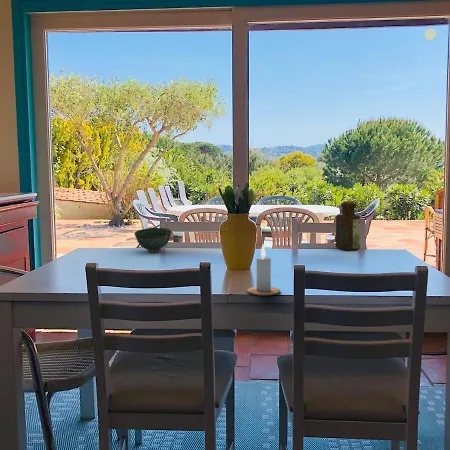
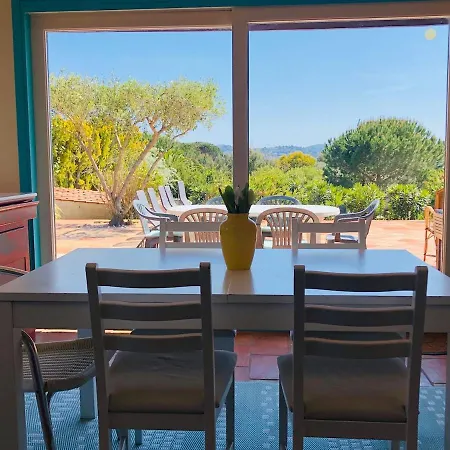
- candle (263, 267)
- bottle (347, 225)
- bowl (153, 240)
